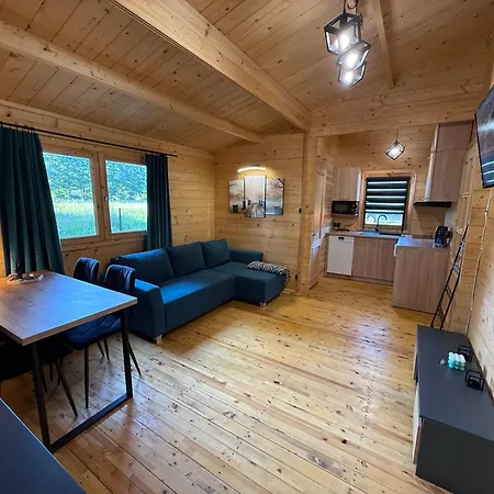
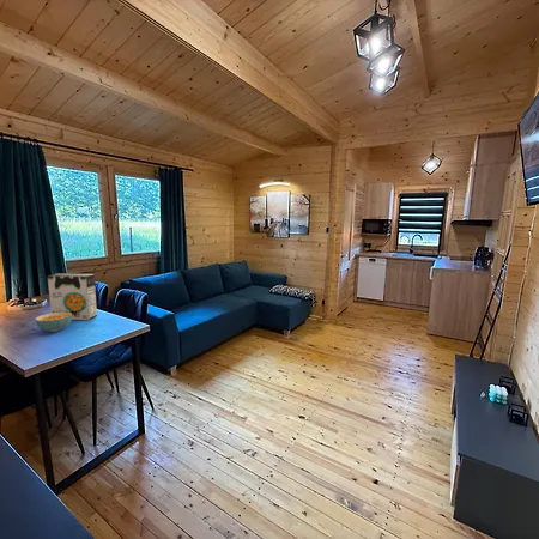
+ cereal bowl (54, 323)
+ cereal box (73, 296)
